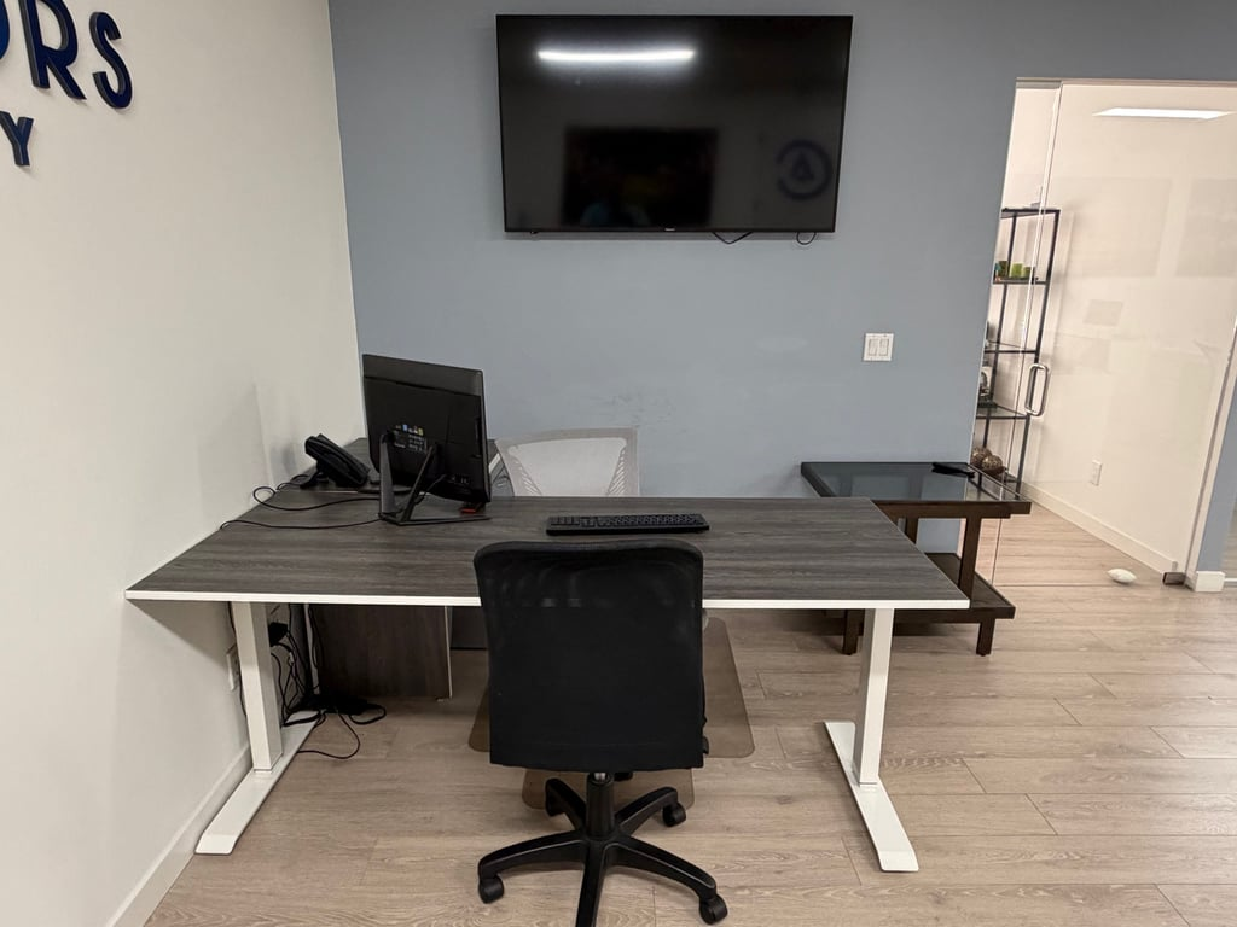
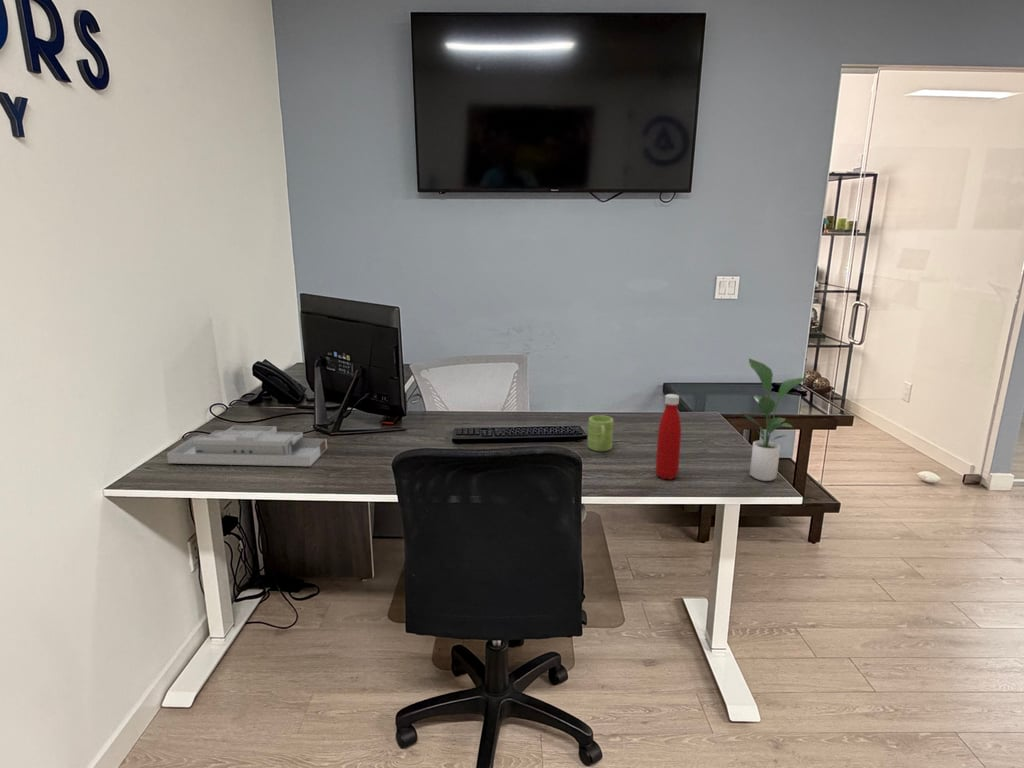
+ bottle (669, 436)
+ potted plant (768, 422)
+ mug (601, 434)
+ desk organizer (249, 443)
